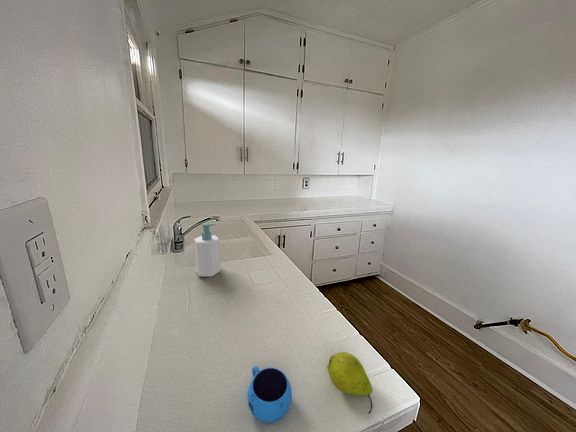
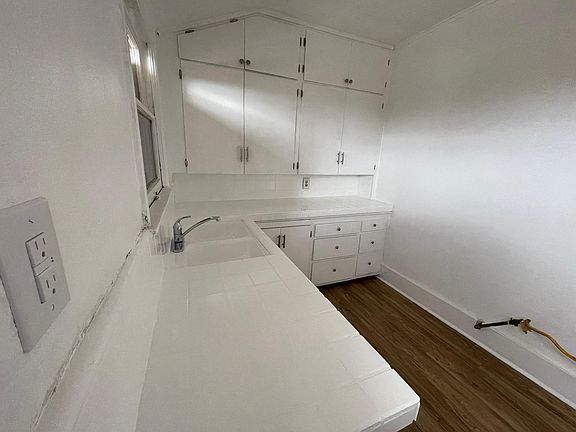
- soap bottle (207, 248)
- fruit (352, 376)
- mug (266, 389)
